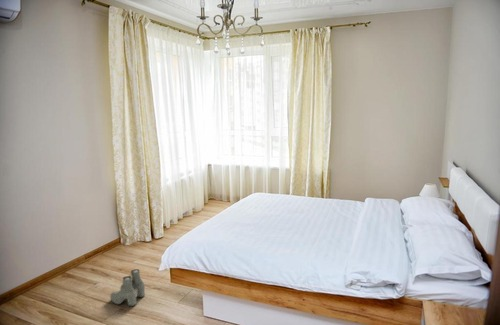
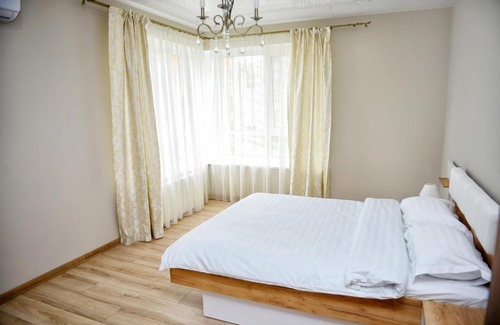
- boots (127, 285)
